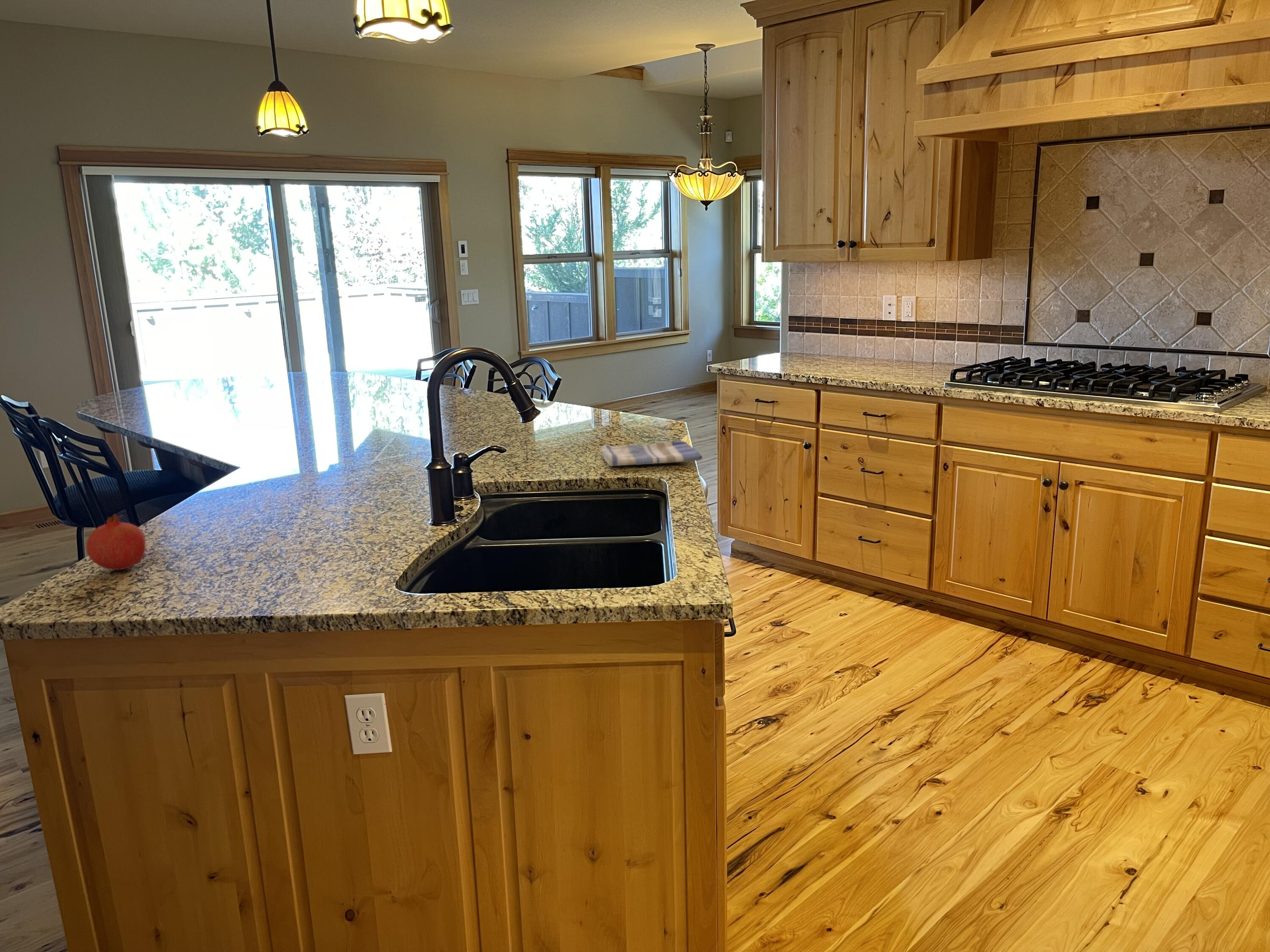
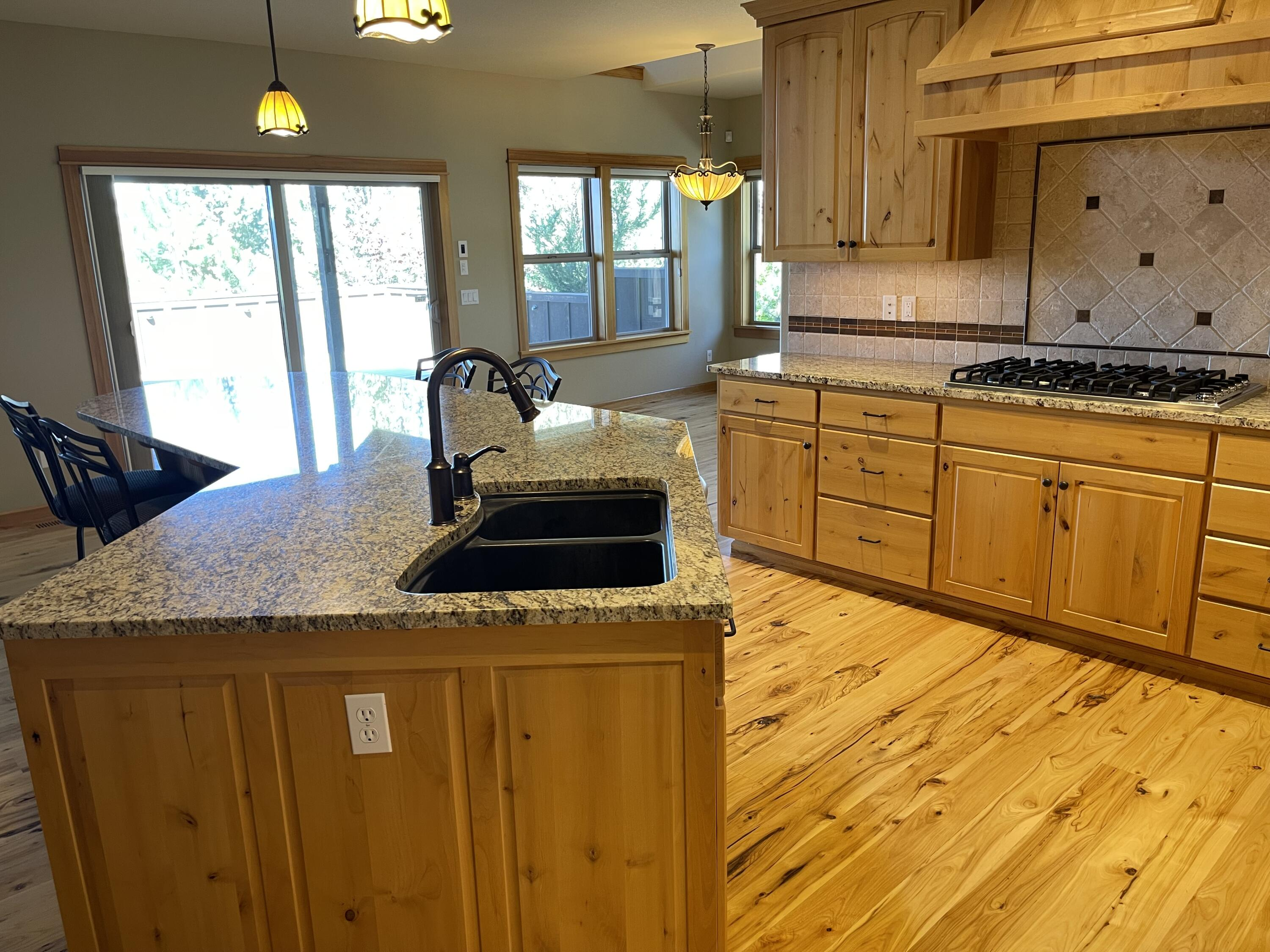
- fruit (116, 541)
- dish towel (649, 453)
